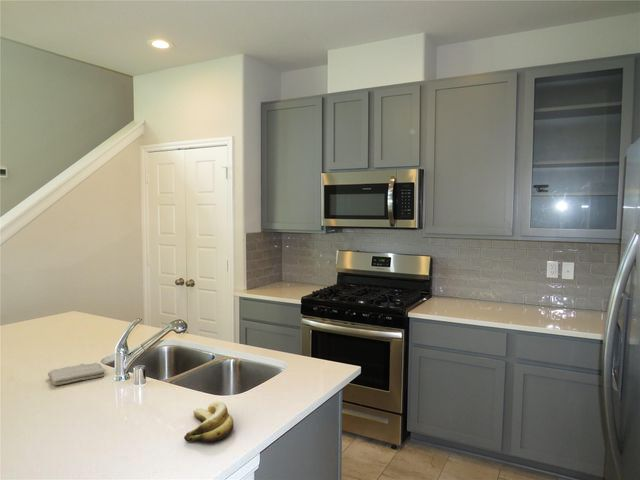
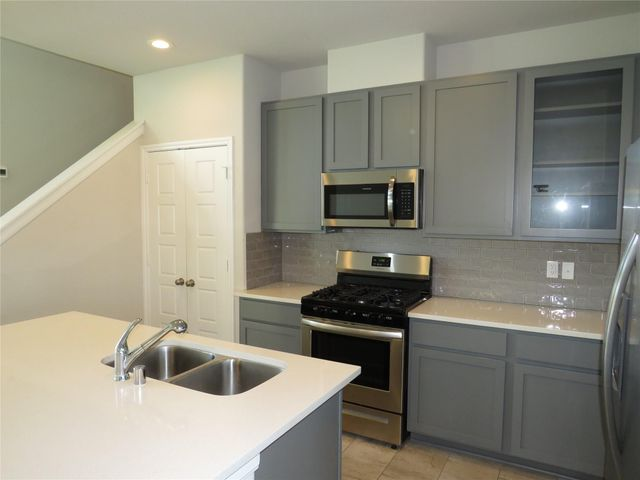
- banana (204, 417)
- washcloth (77, 373)
